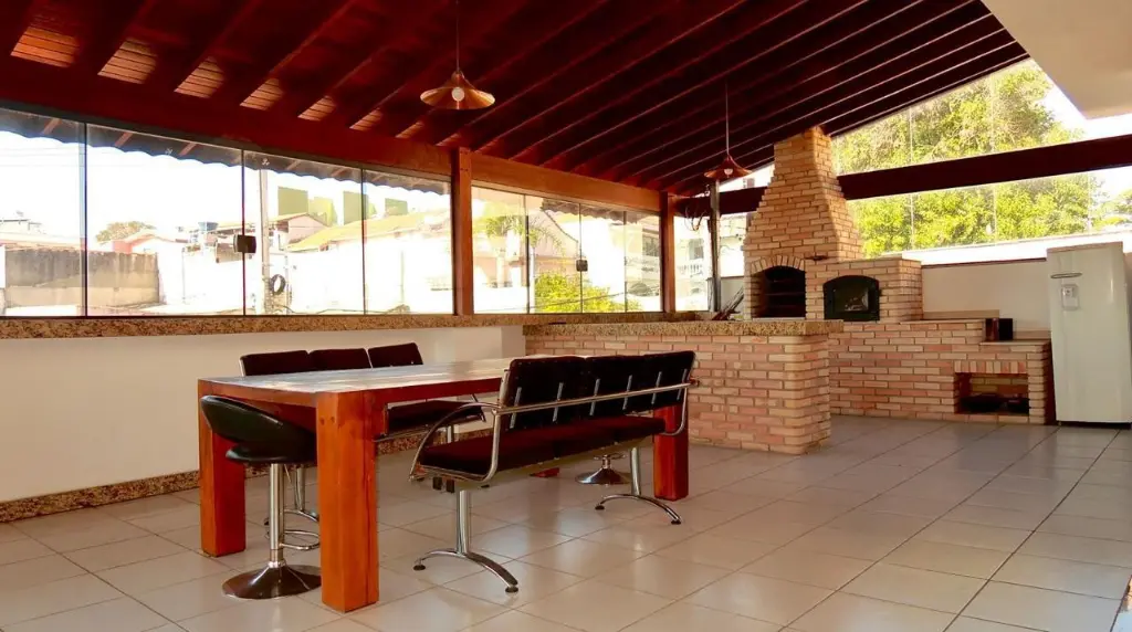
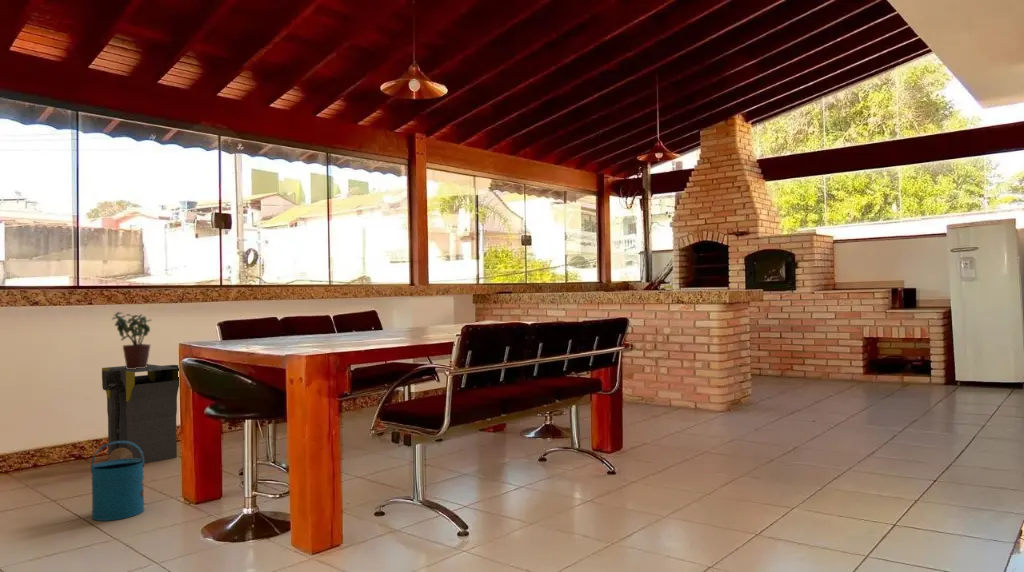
+ side table (141, 412)
+ watering can (119, 473)
+ potted plant (135, 339)
